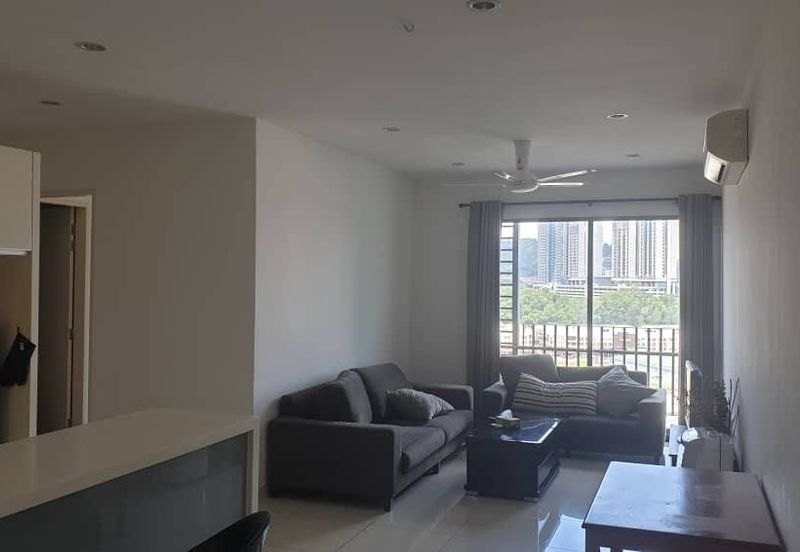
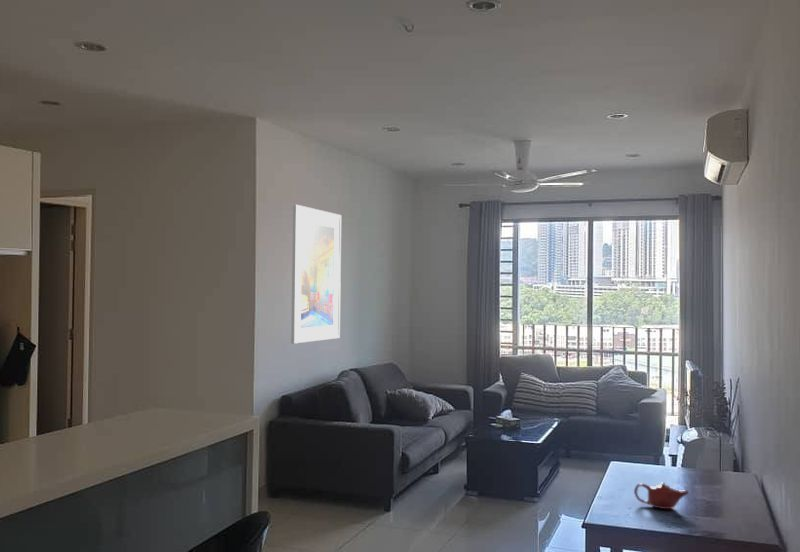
+ teapot (661, 495)
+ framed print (317, 275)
